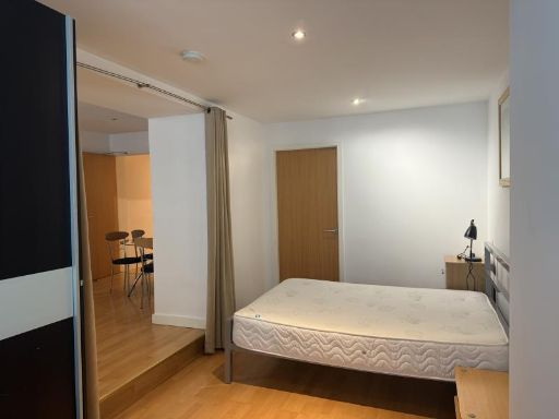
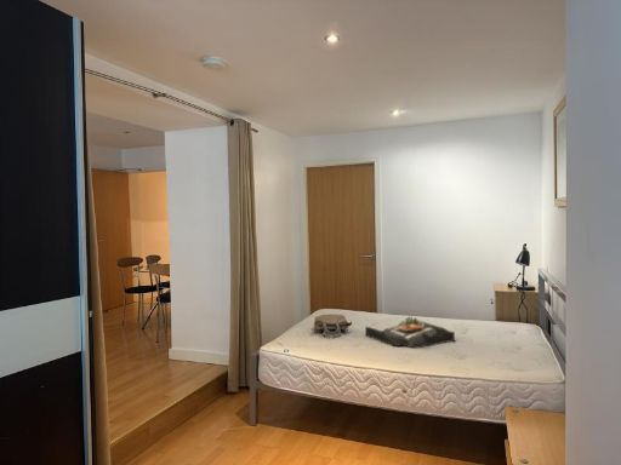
+ serving tray (409, 327)
+ tote bag (332, 325)
